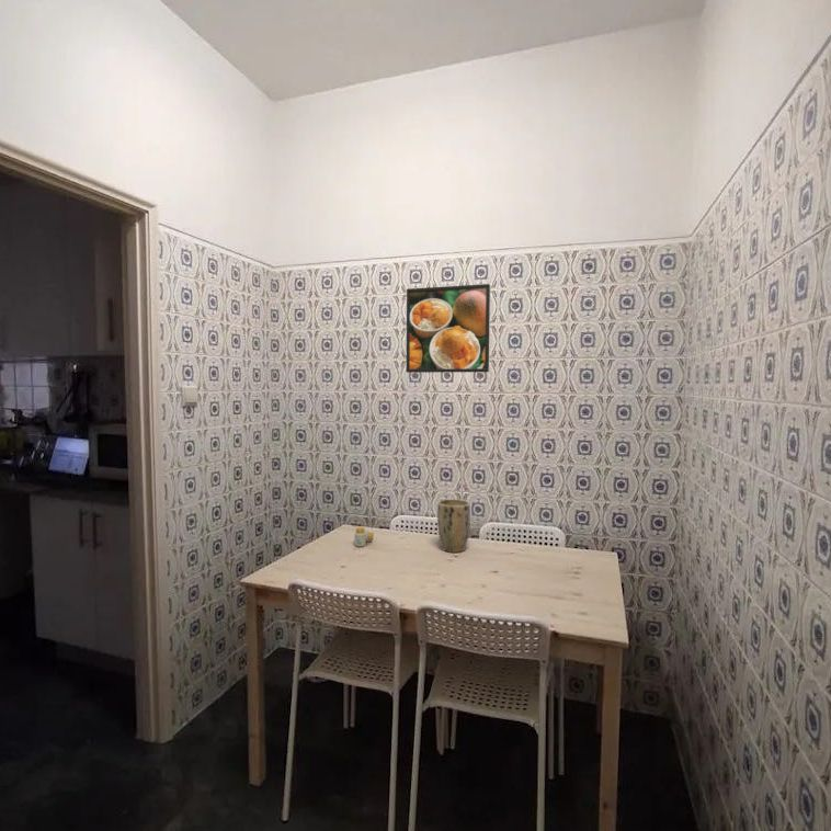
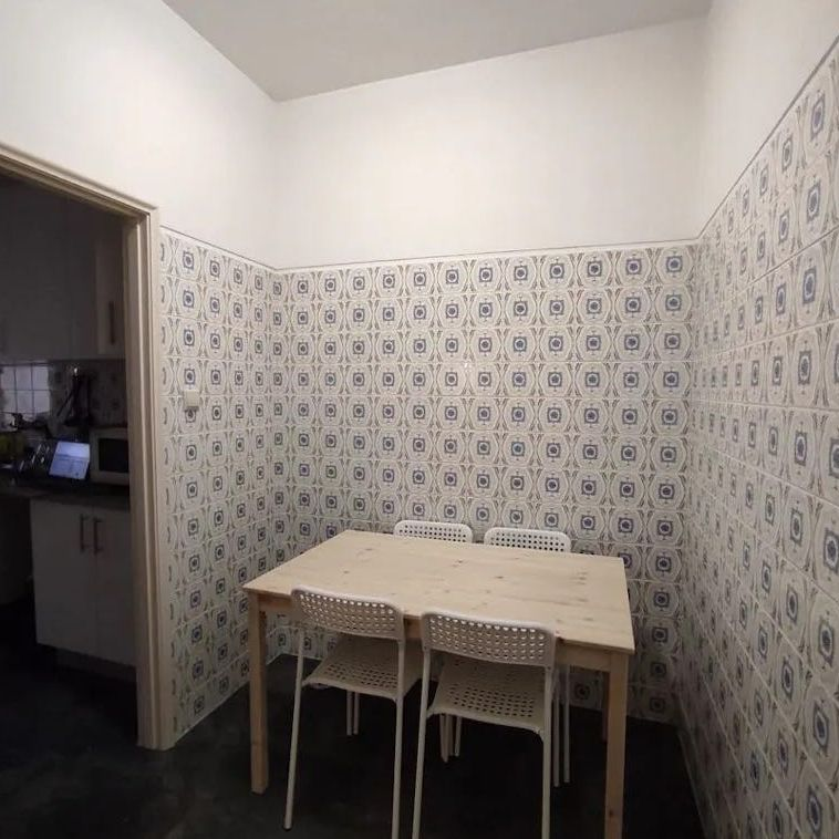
- pill bottle (362, 535)
- plant pot (453, 525)
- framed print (446, 329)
